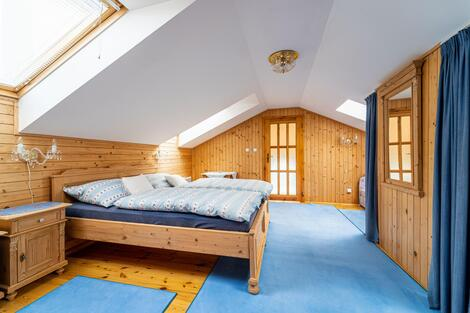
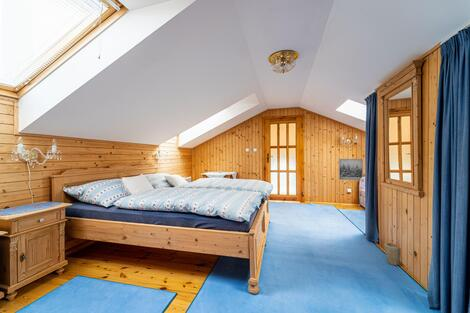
+ plant pot (393, 254)
+ wall art (350, 169)
